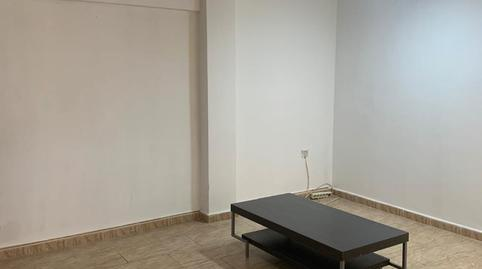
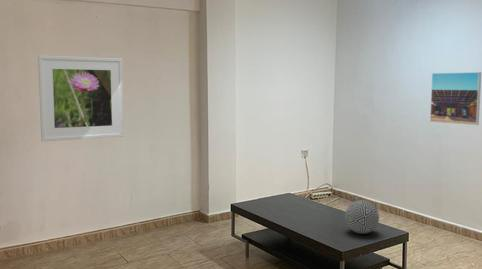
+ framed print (454, 98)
+ decorative ball (361, 216)
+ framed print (83, 98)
